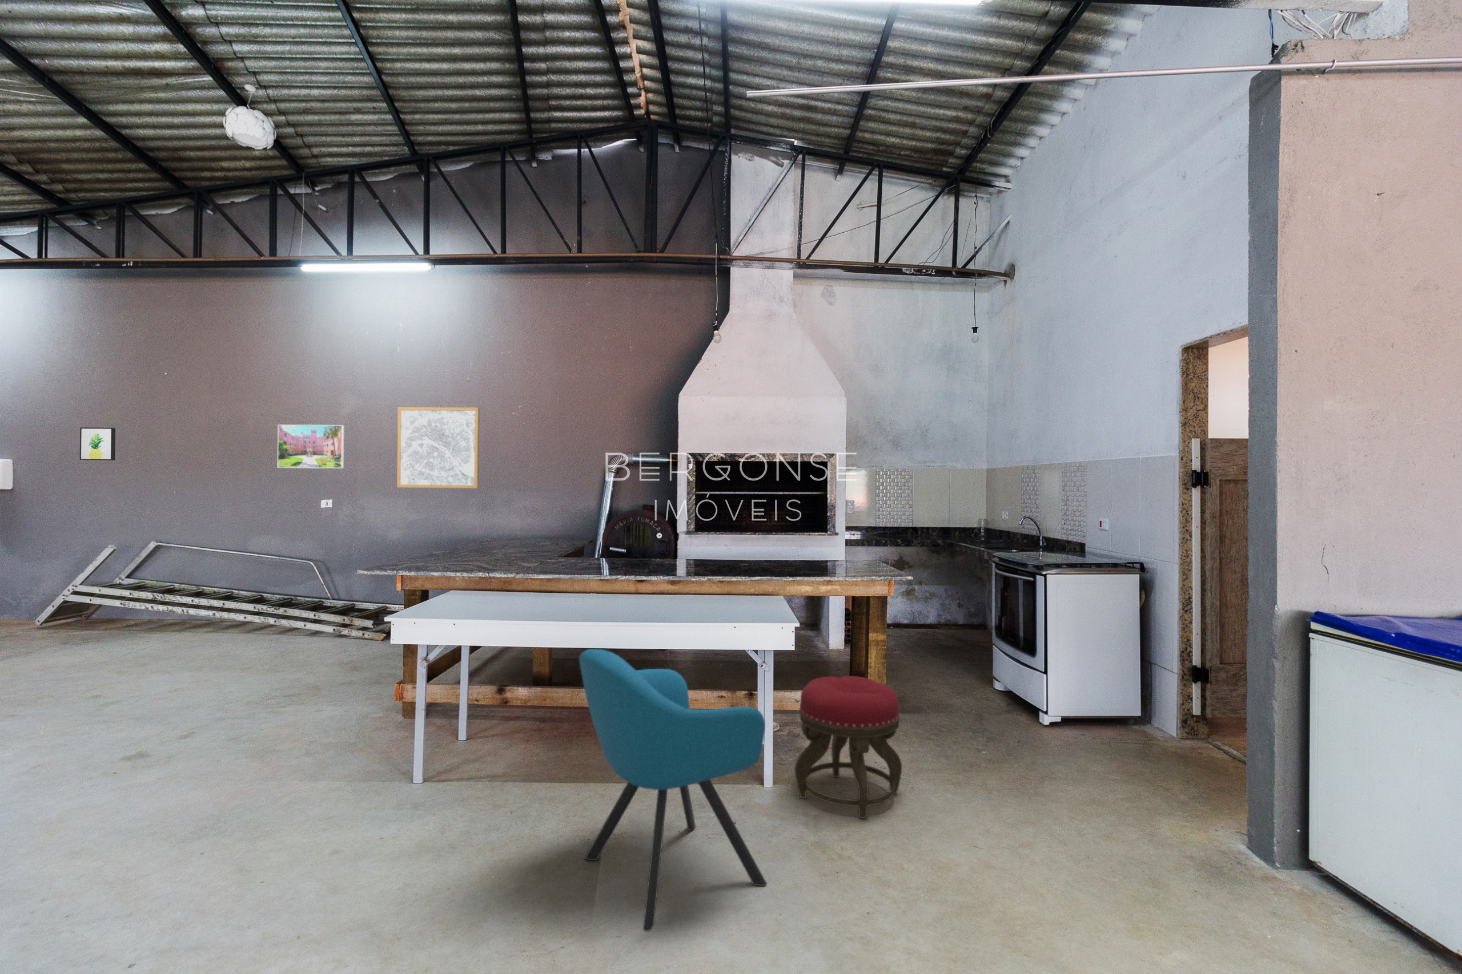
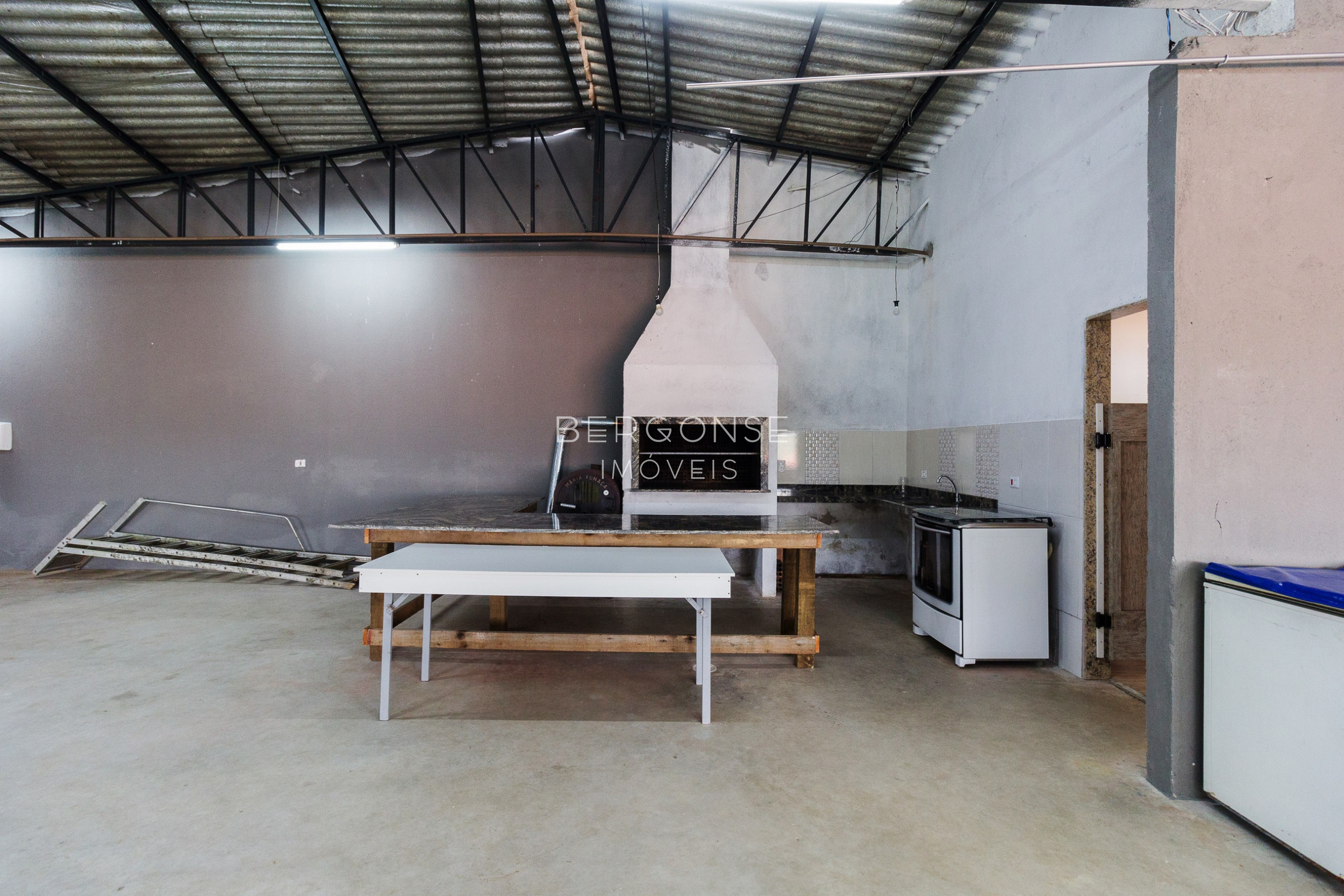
- wall art (98, 444)
- chair (661, 759)
- stool (848, 740)
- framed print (311, 446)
- pendant lamp (250, 115)
- wall art (438, 448)
